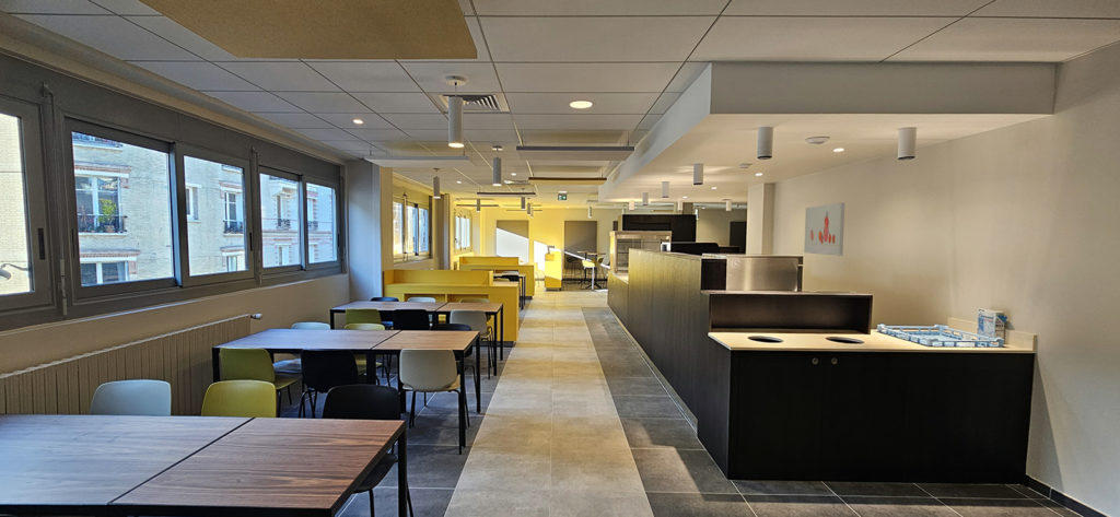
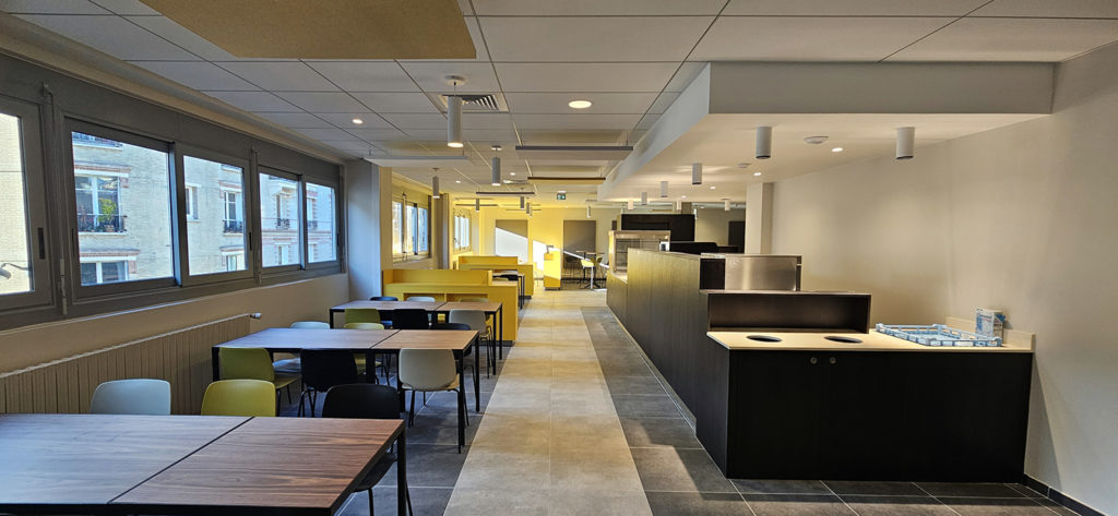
- wall art (822, 230)
